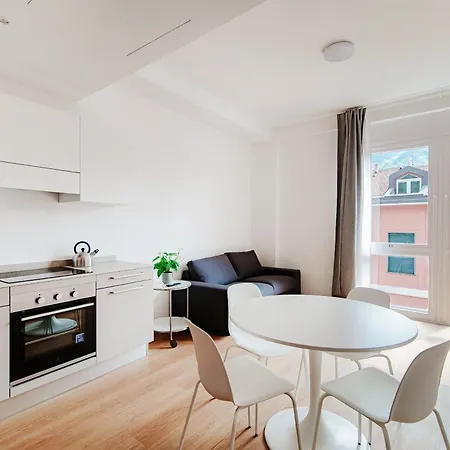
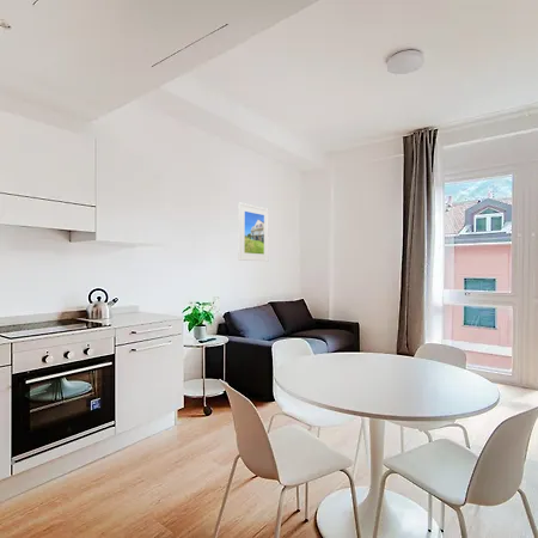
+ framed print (253, 233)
